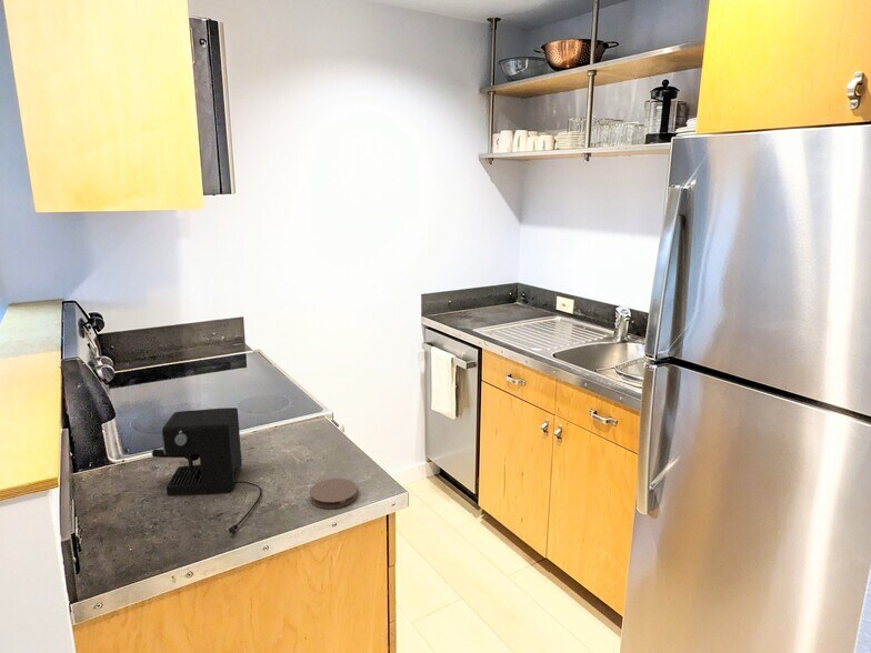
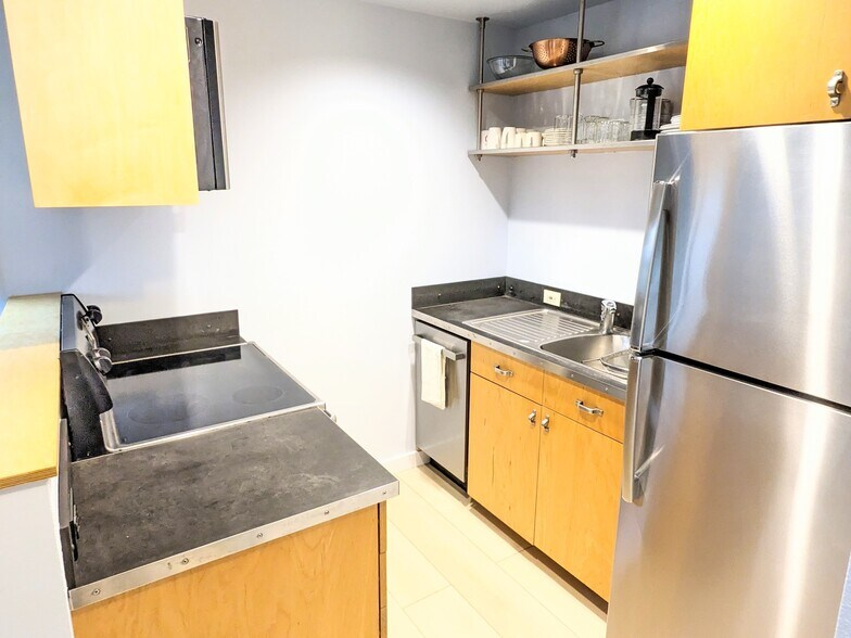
- coaster (333, 492)
- coffee maker (199, 466)
